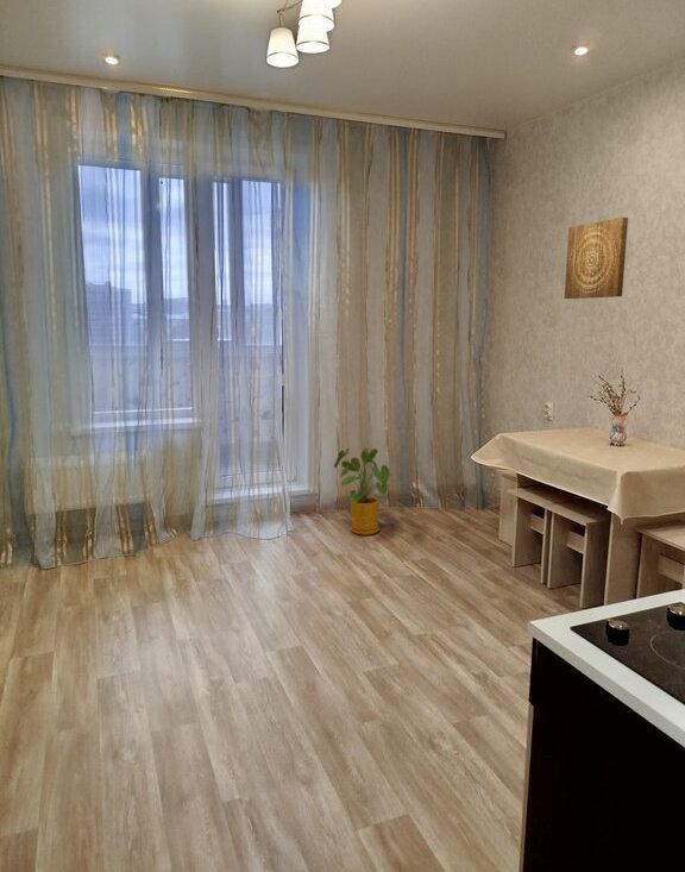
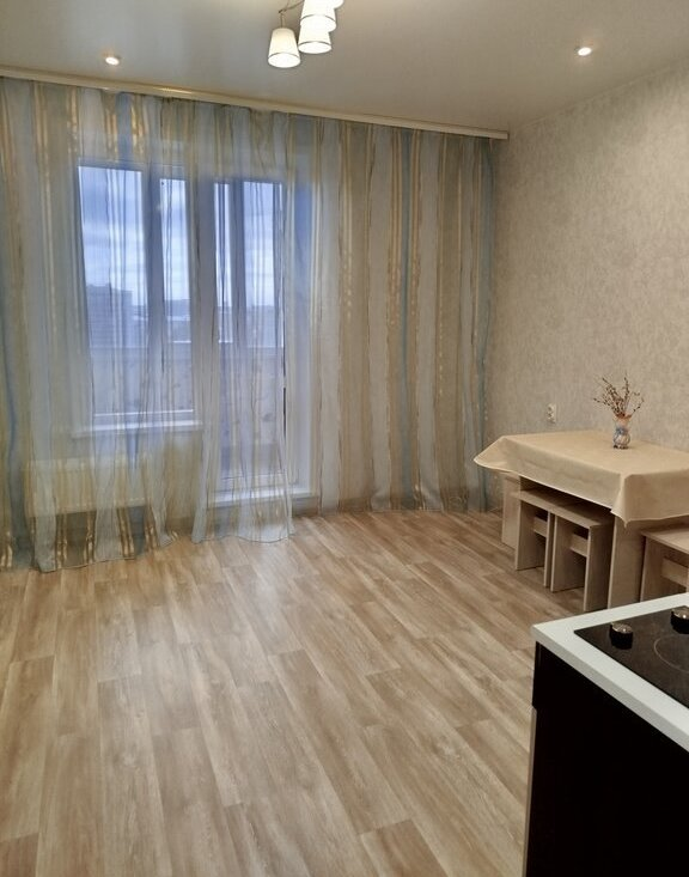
- house plant (362, 491)
- wall art (593, 261)
